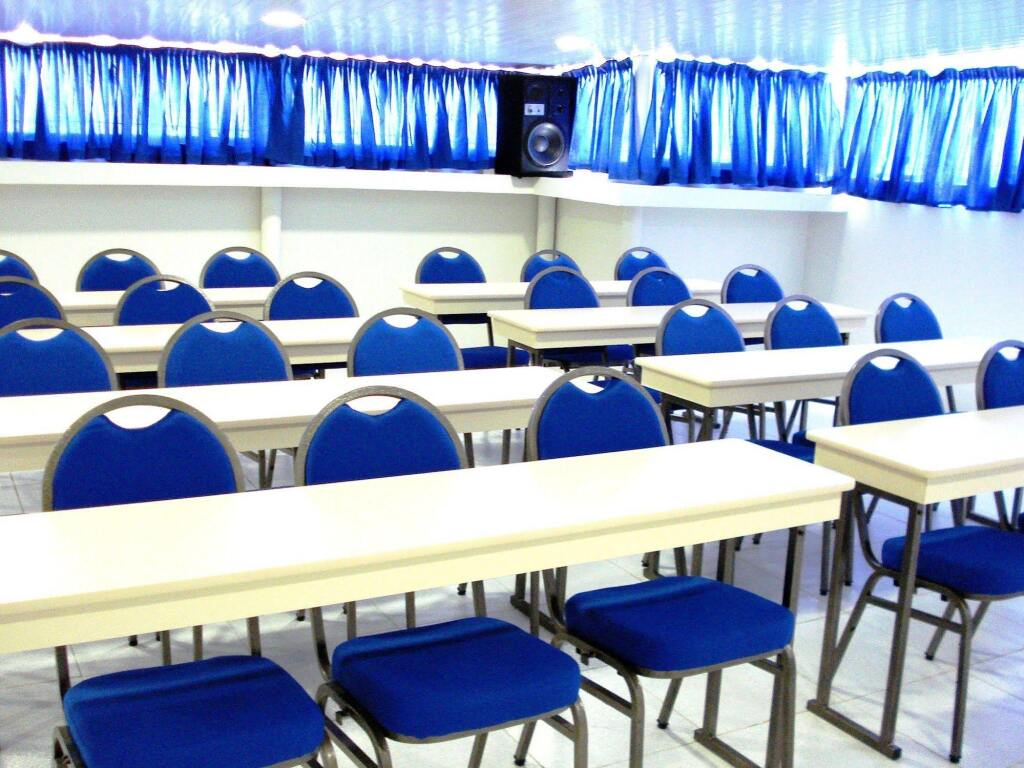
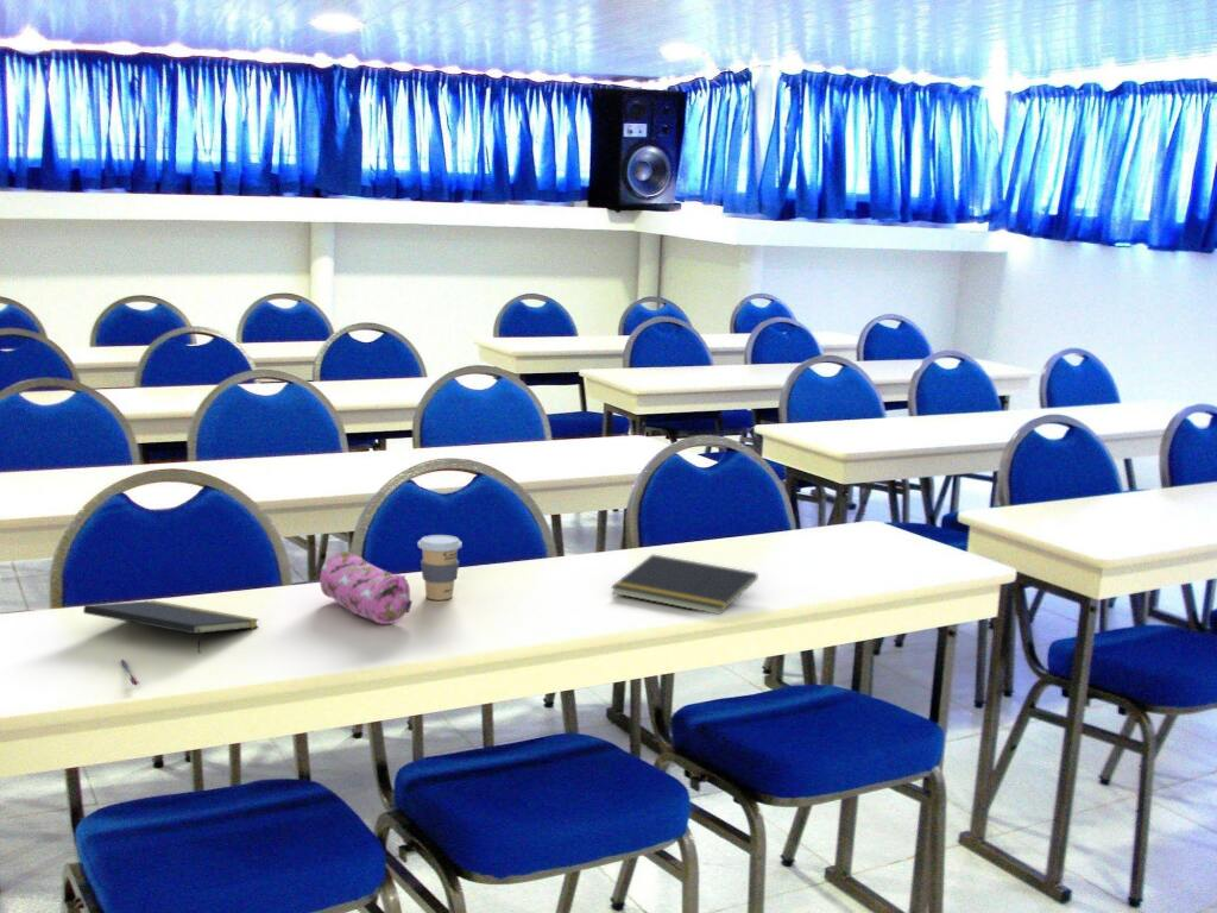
+ notepad (685, 583)
+ pen (128, 670)
+ notepad (172, 616)
+ coffee cup (439, 567)
+ pencil case (364, 586)
